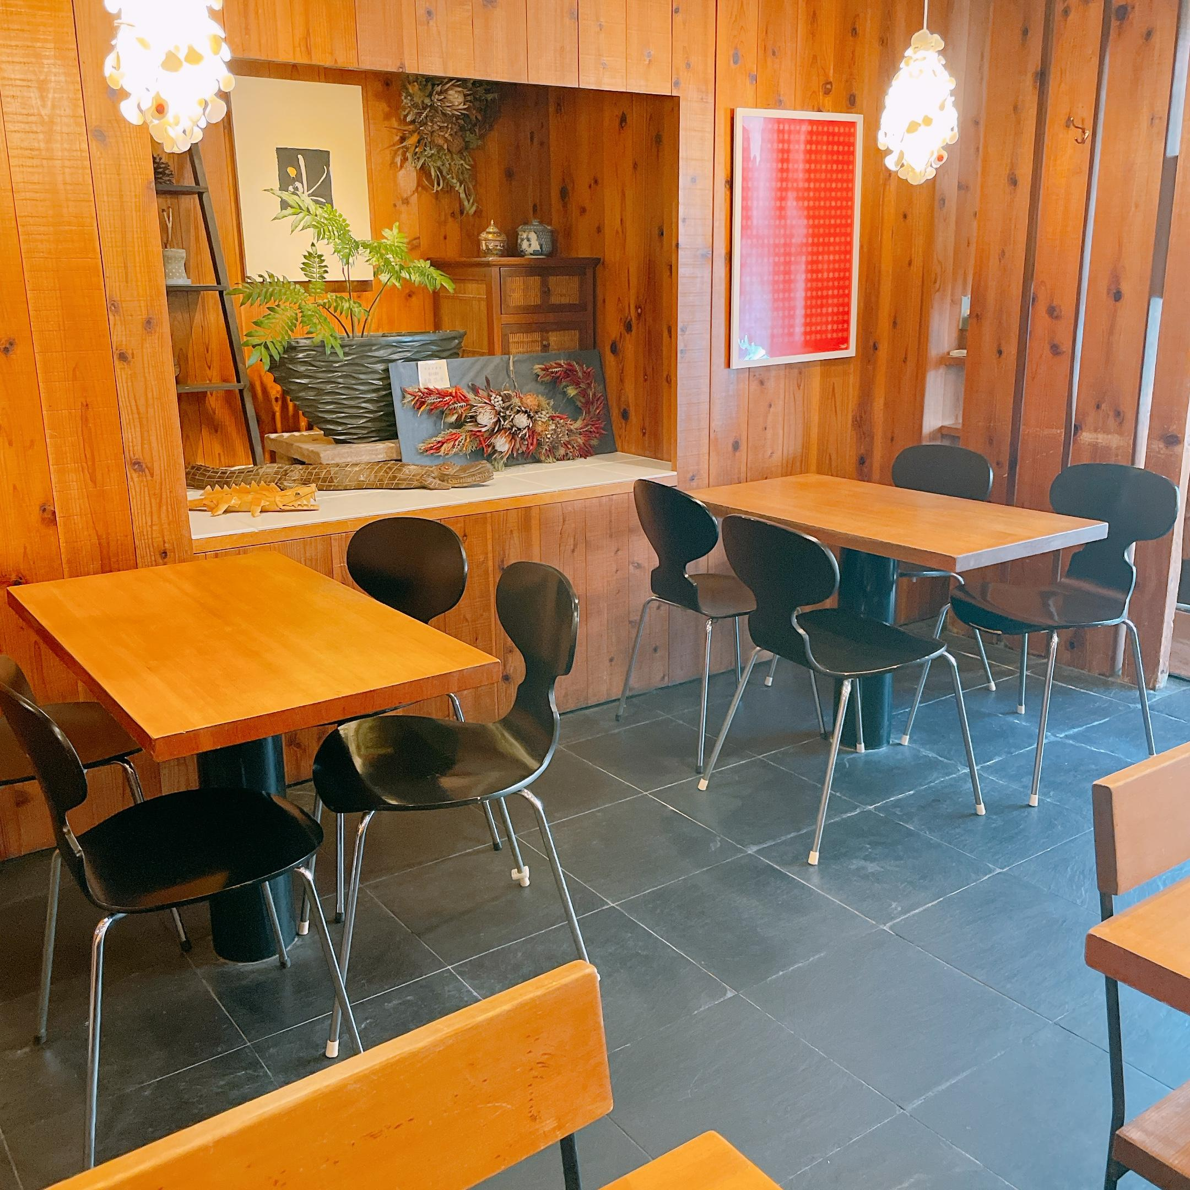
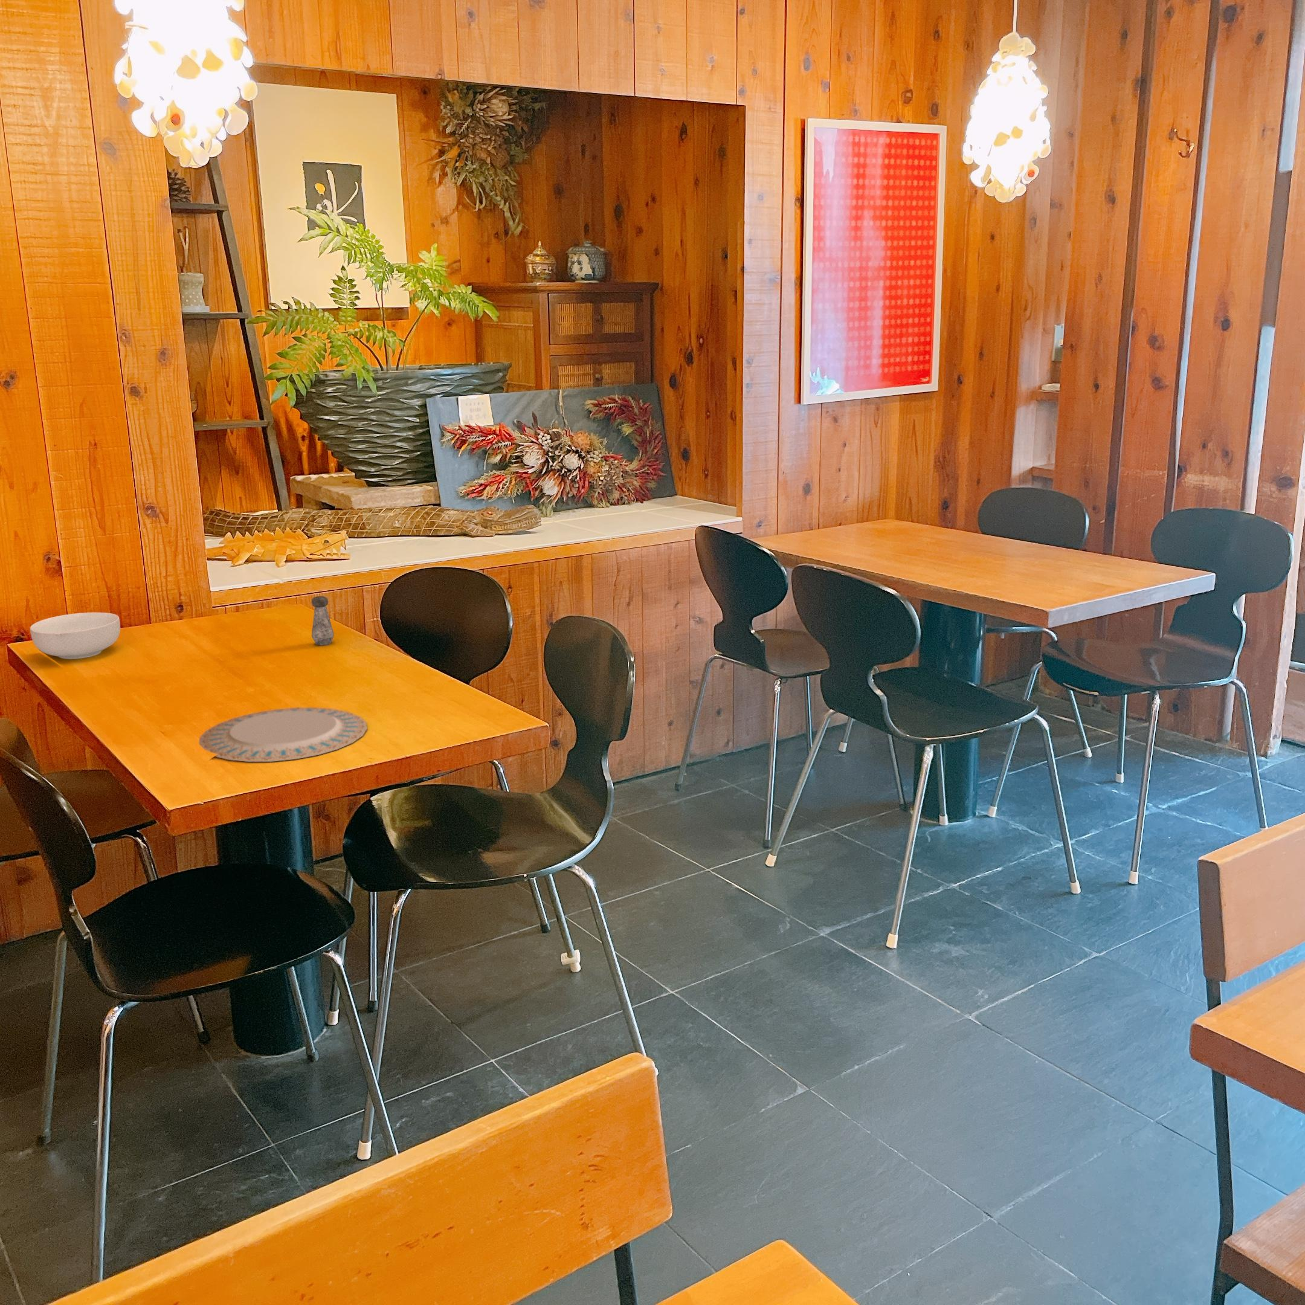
+ chinaware (283, 730)
+ salt shaker (321, 620)
+ cereal bowl (76, 638)
